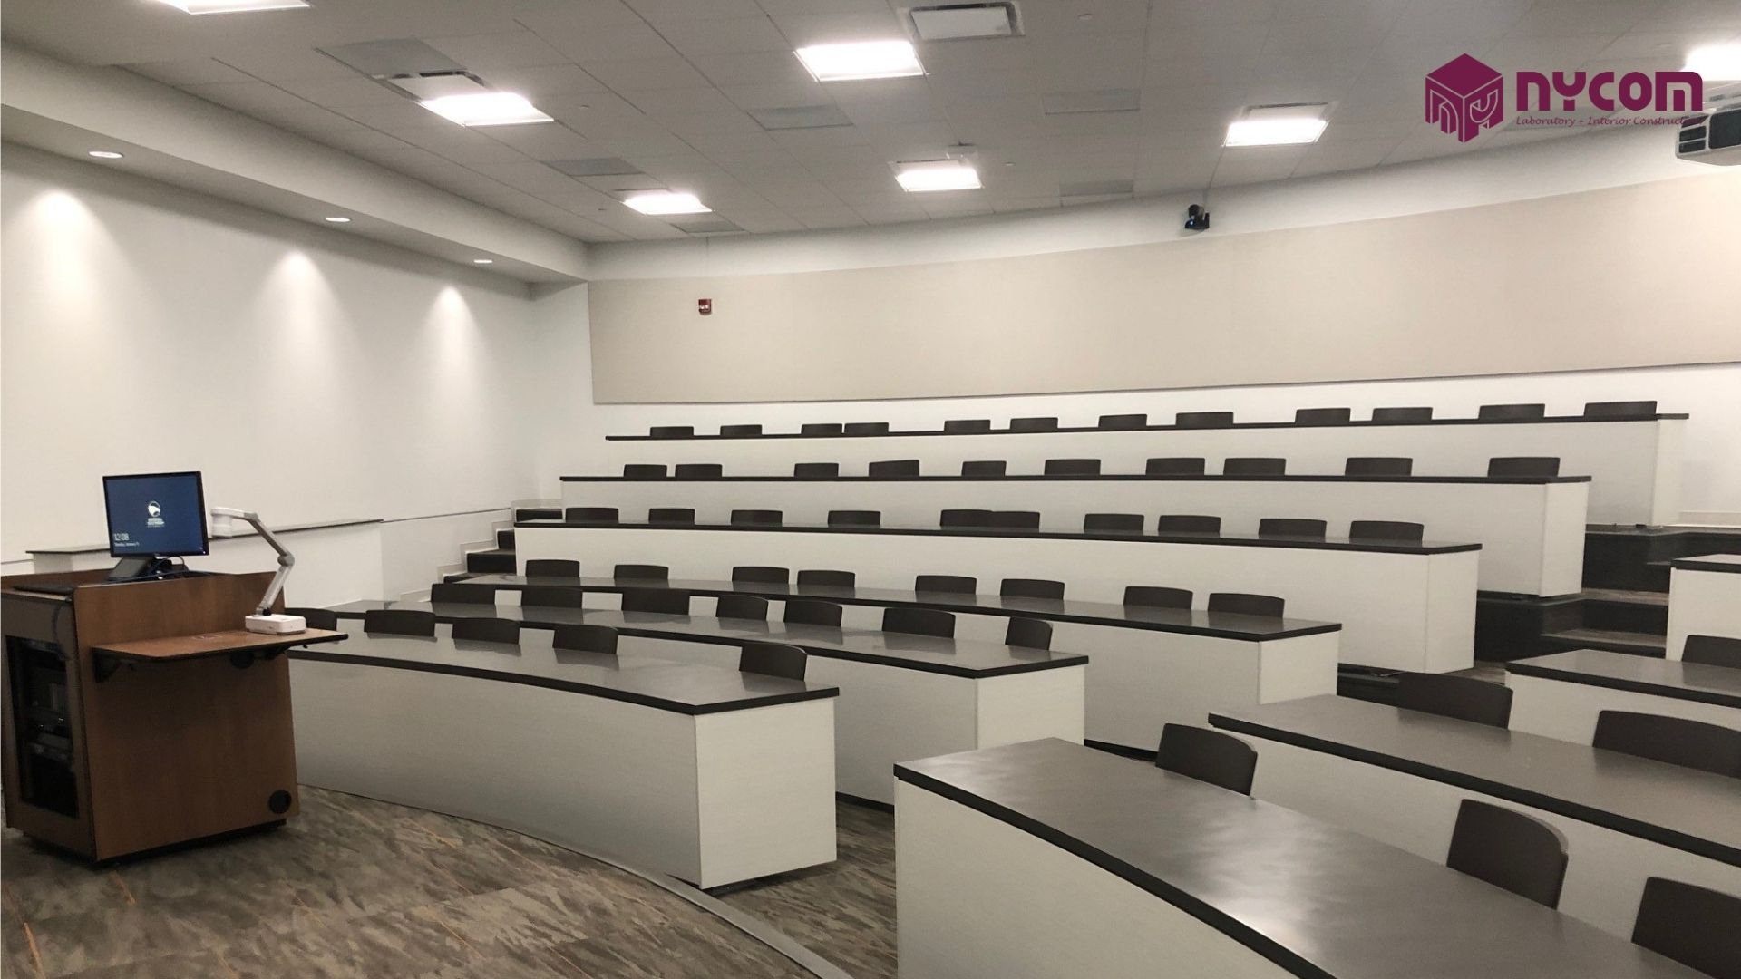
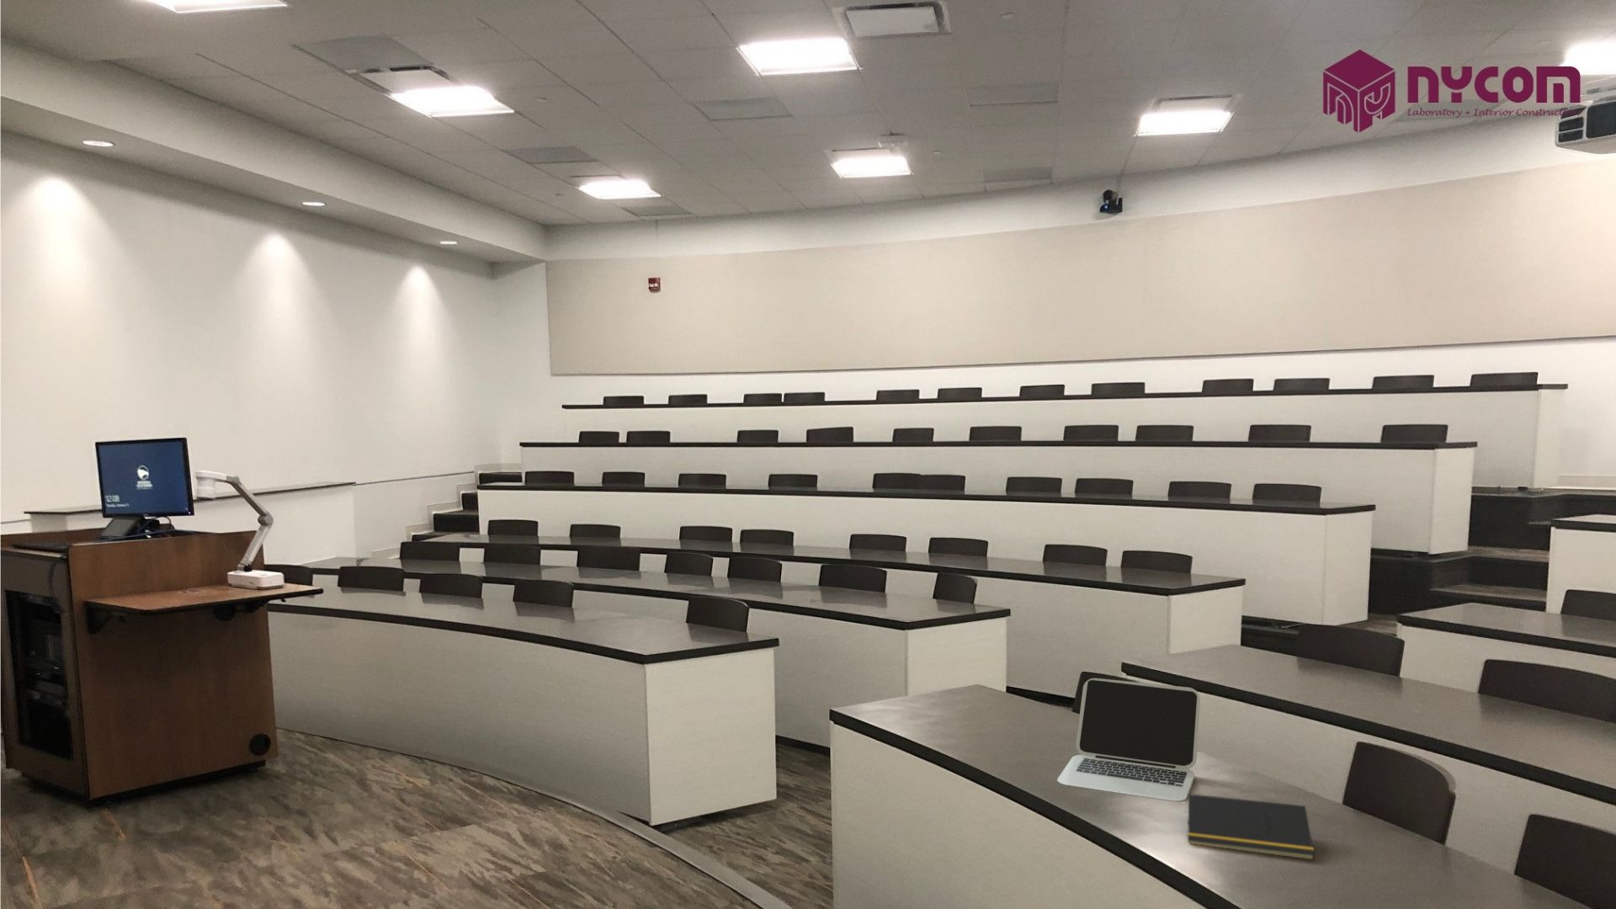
+ notepad (1248, 825)
+ laptop (1130, 736)
